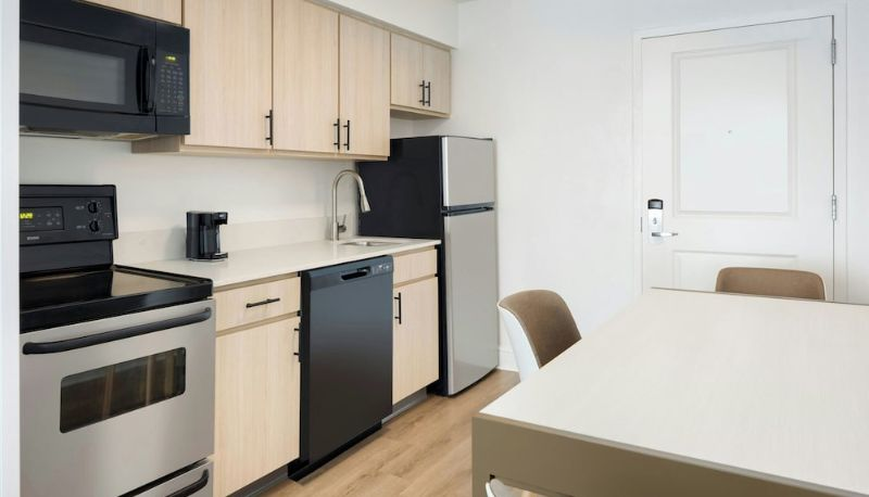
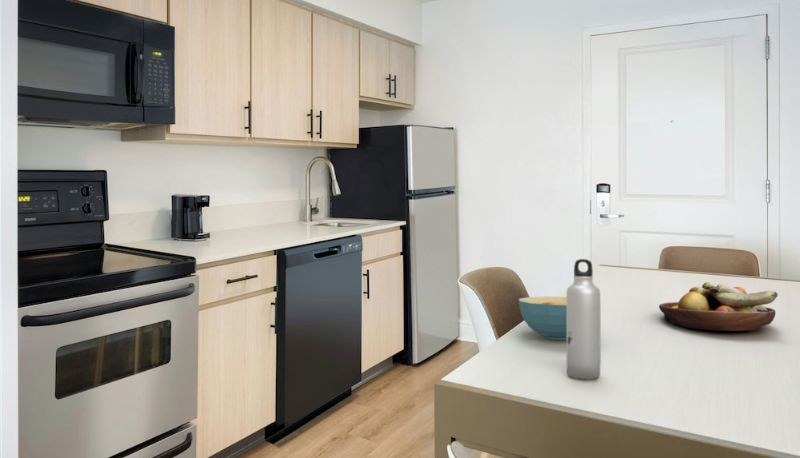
+ water bottle (583, 317)
+ fruit bowl (716, 303)
+ cereal bowl (556, 319)
